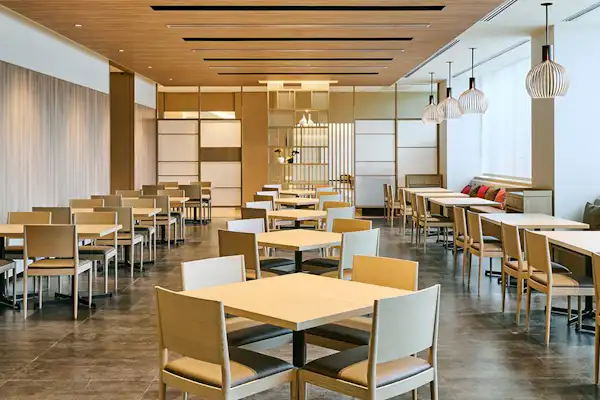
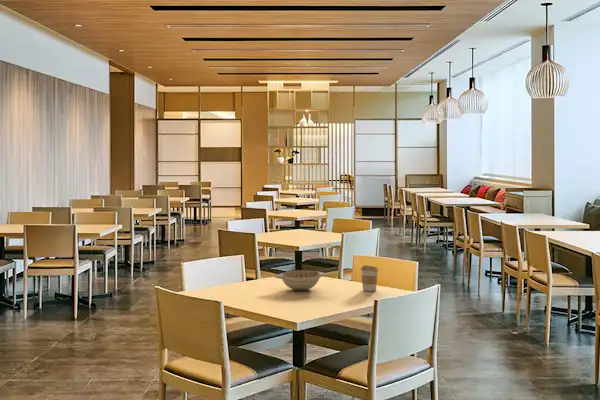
+ coffee cup (369, 277)
+ decorative bowl (300, 281)
